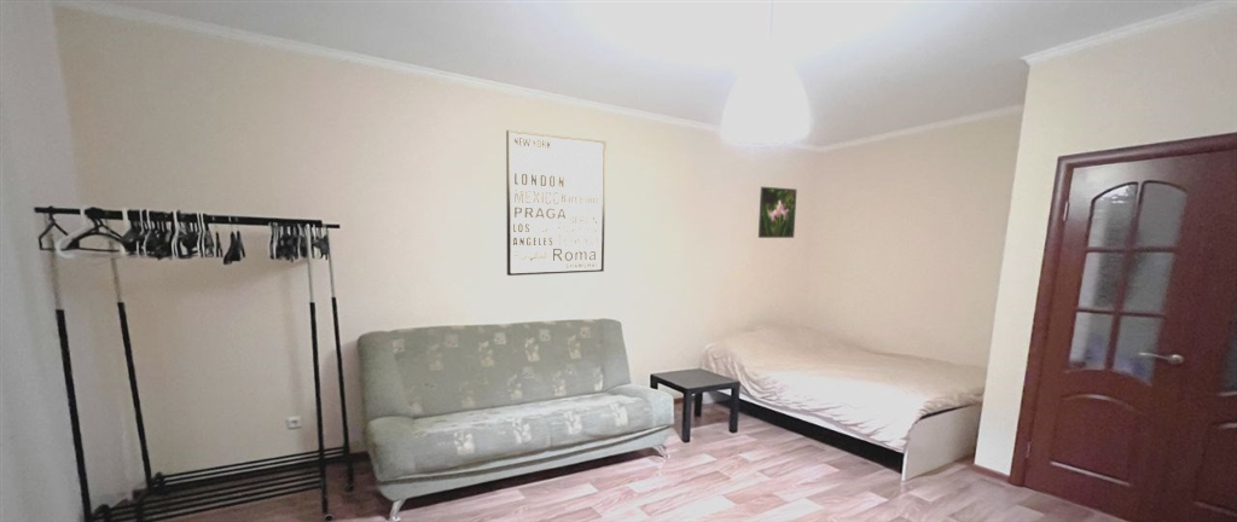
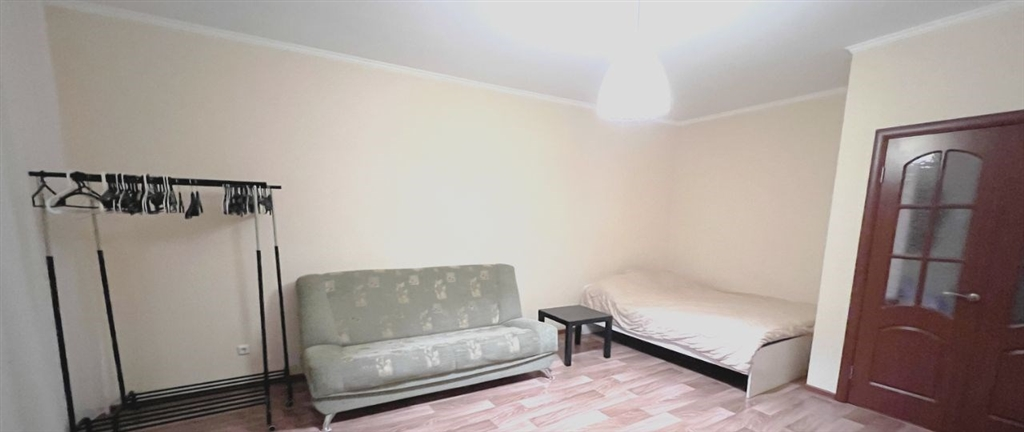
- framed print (777, 213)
- wall art (558, 205)
